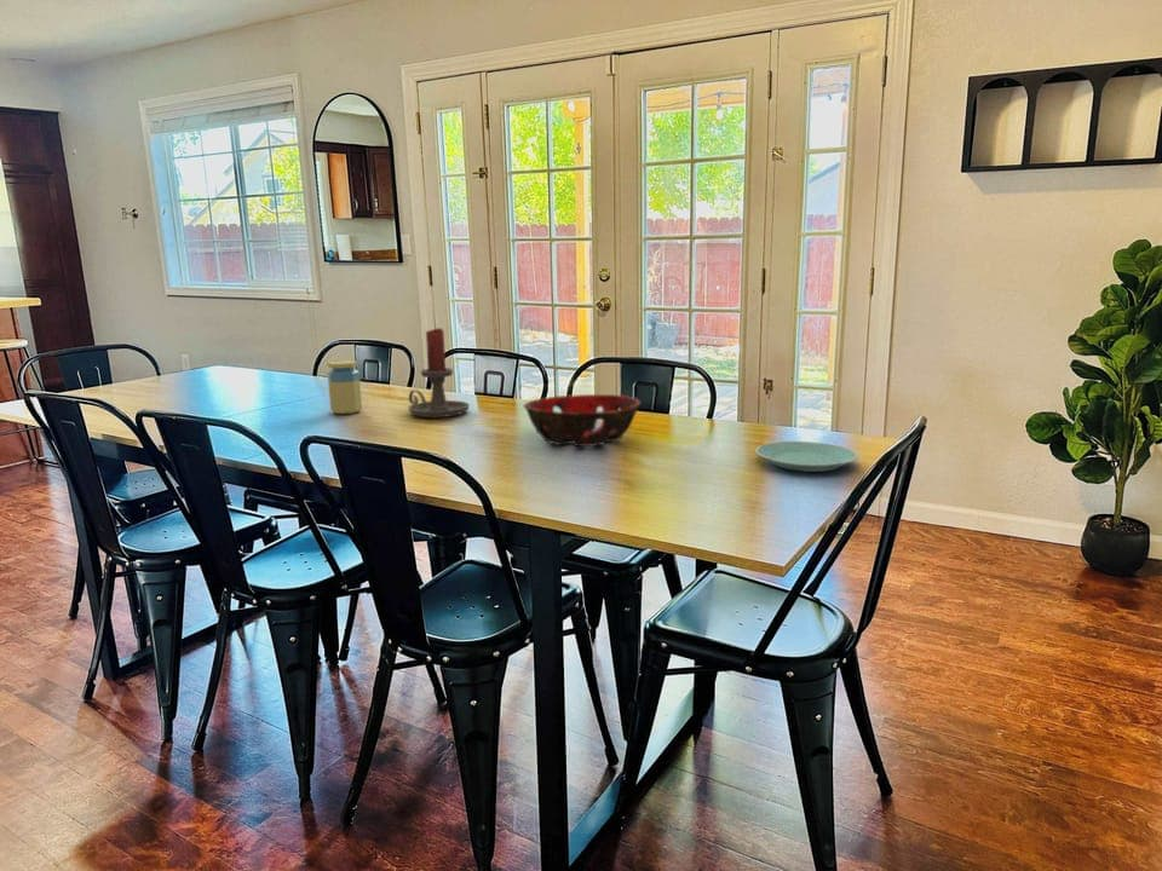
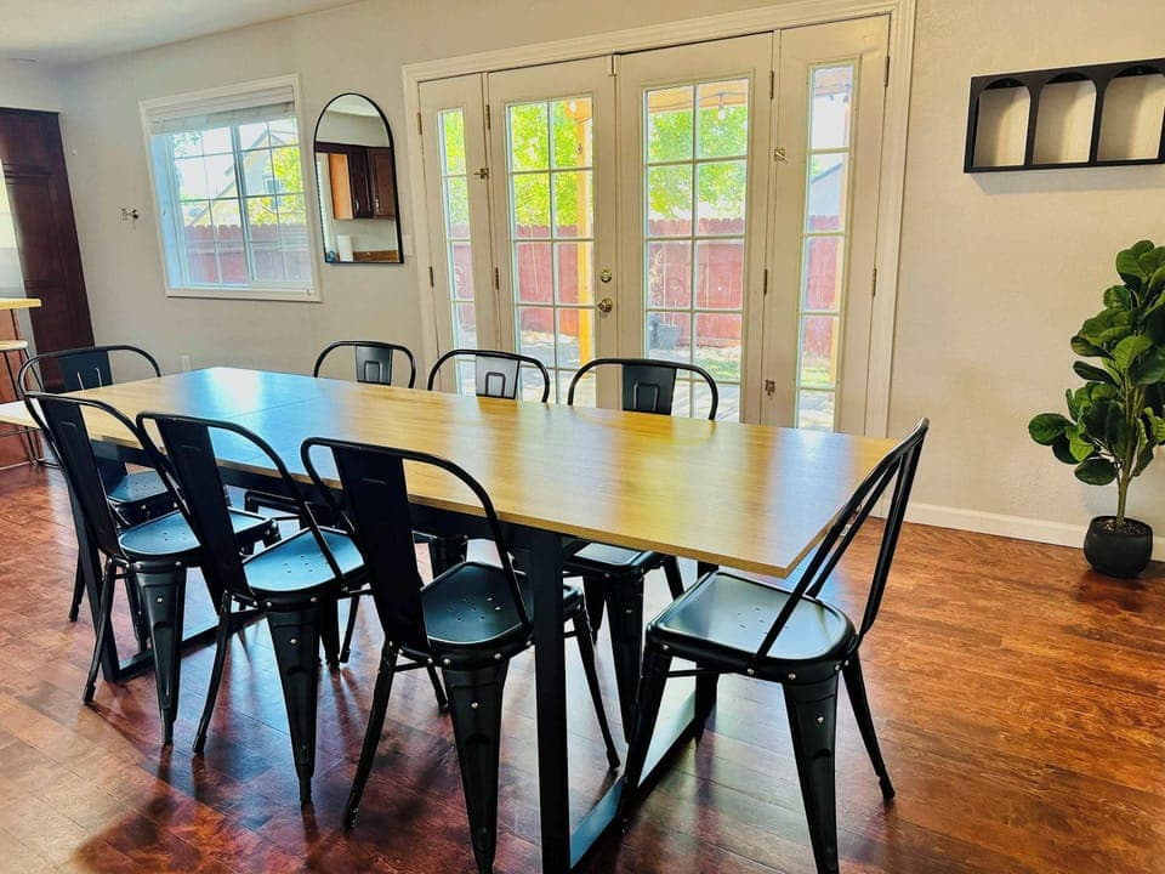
- decorative bowl (582, 420)
- candle holder (431, 370)
- jar (344, 387)
- plate (805, 457)
